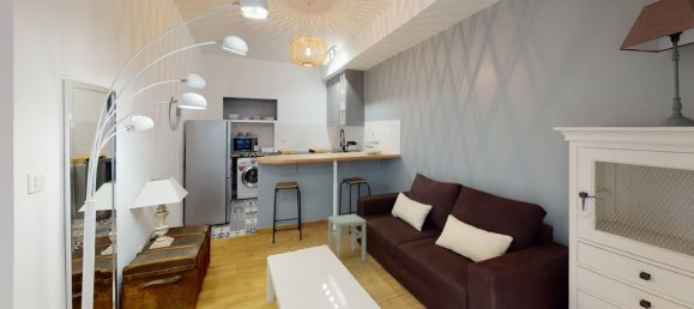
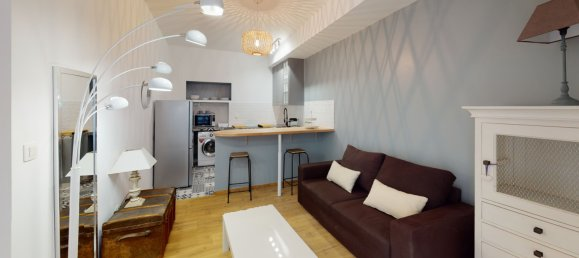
- stool (346, 238)
